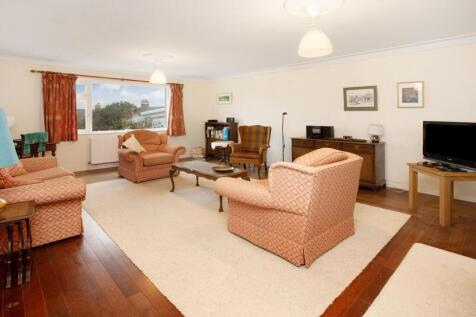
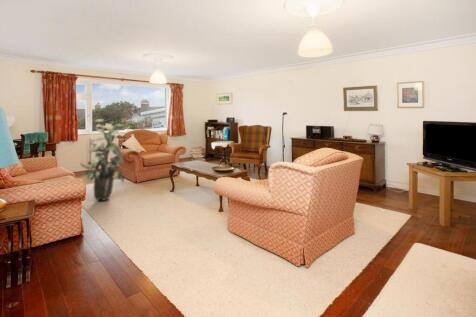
+ indoor plant (106, 159)
